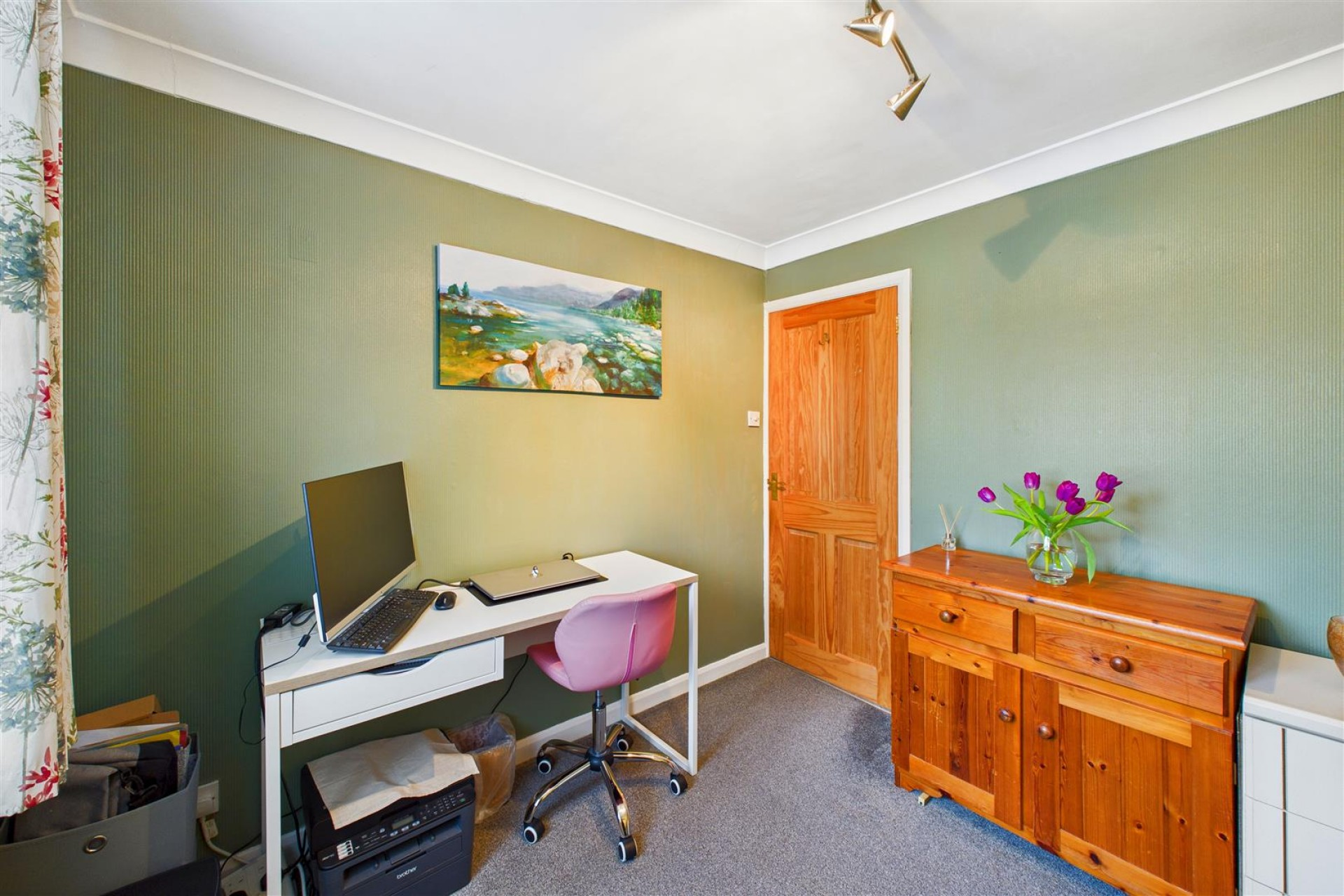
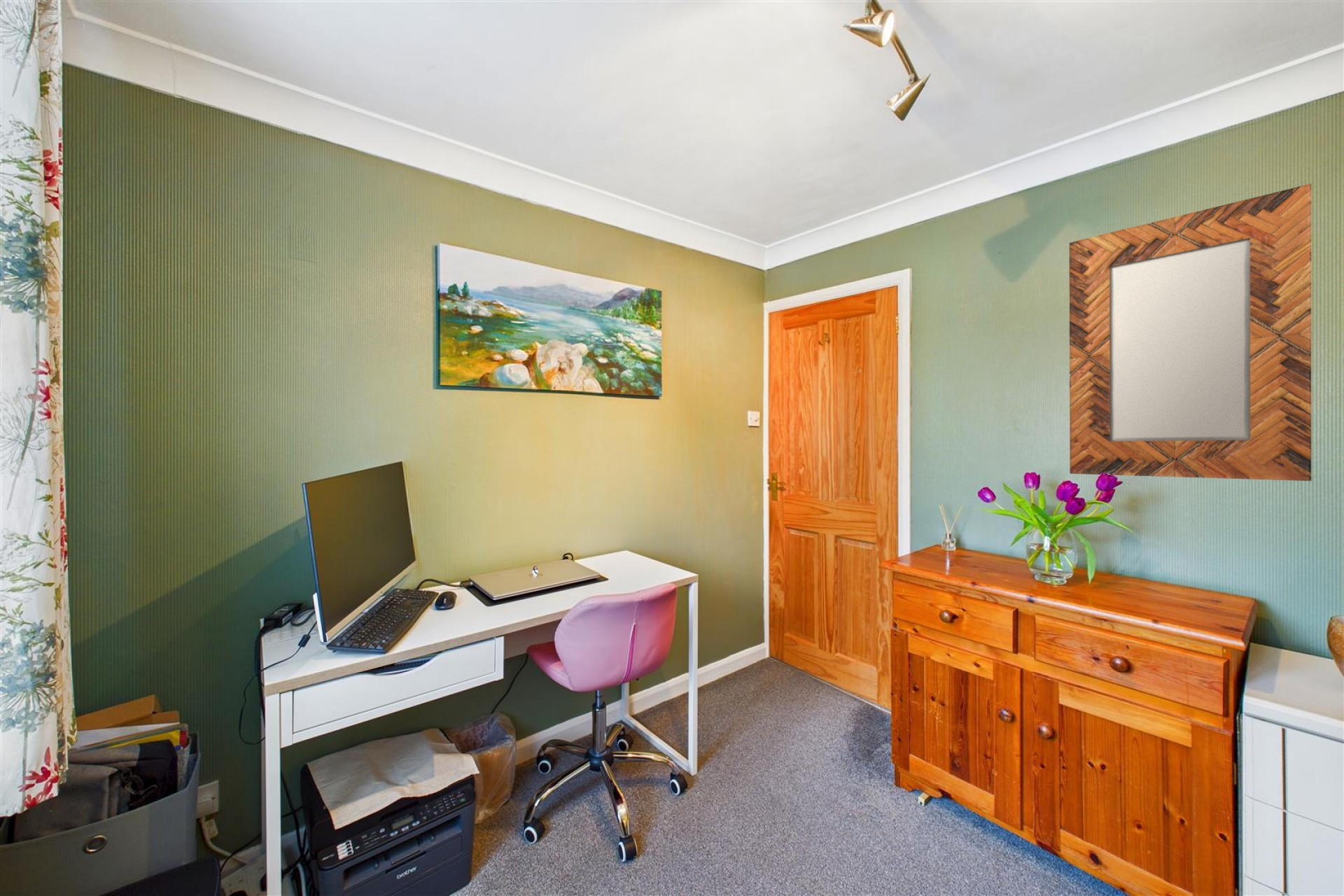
+ home mirror (1175, 347)
